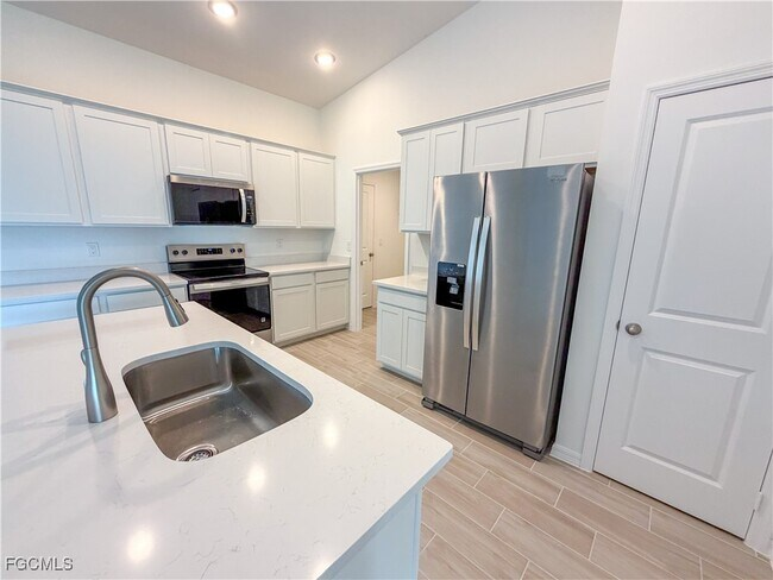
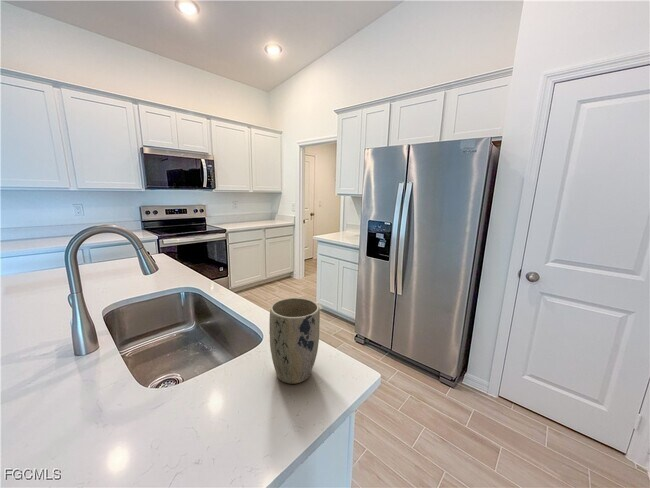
+ plant pot (294, 340)
